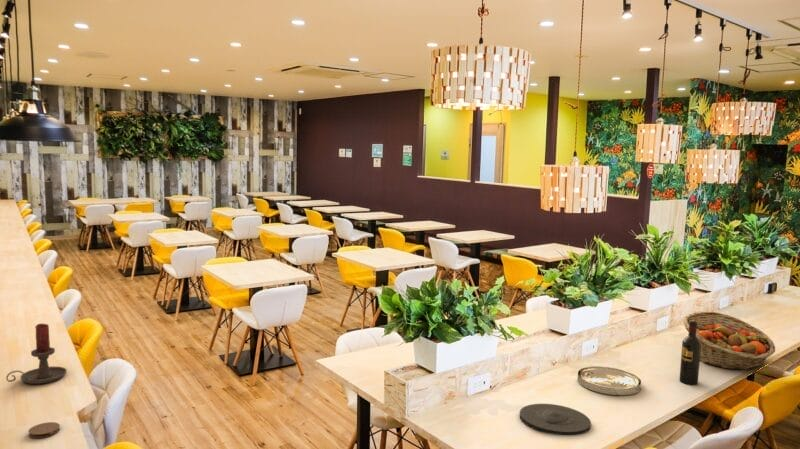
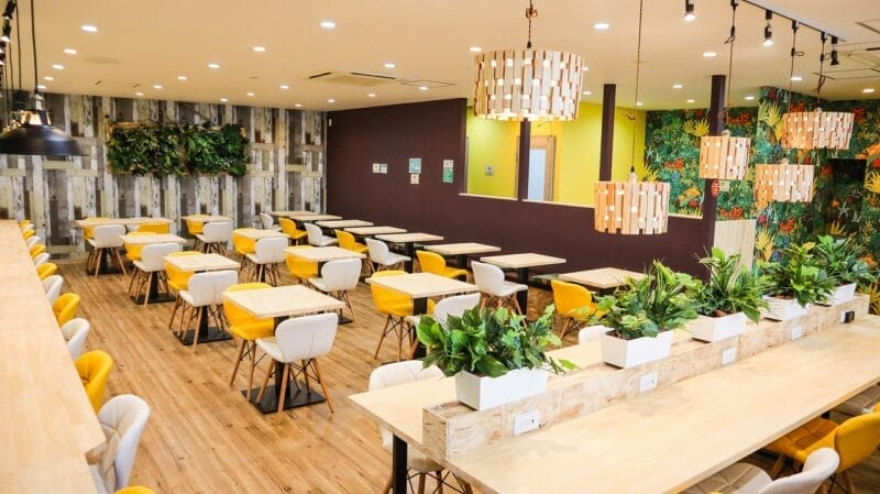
- wine bottle (690, 351)
- plate (554, 416)
- plate (608, 380)
- candle holder (36, 352)
- fruit basket (727, 340)
- coaster (44, 429)
